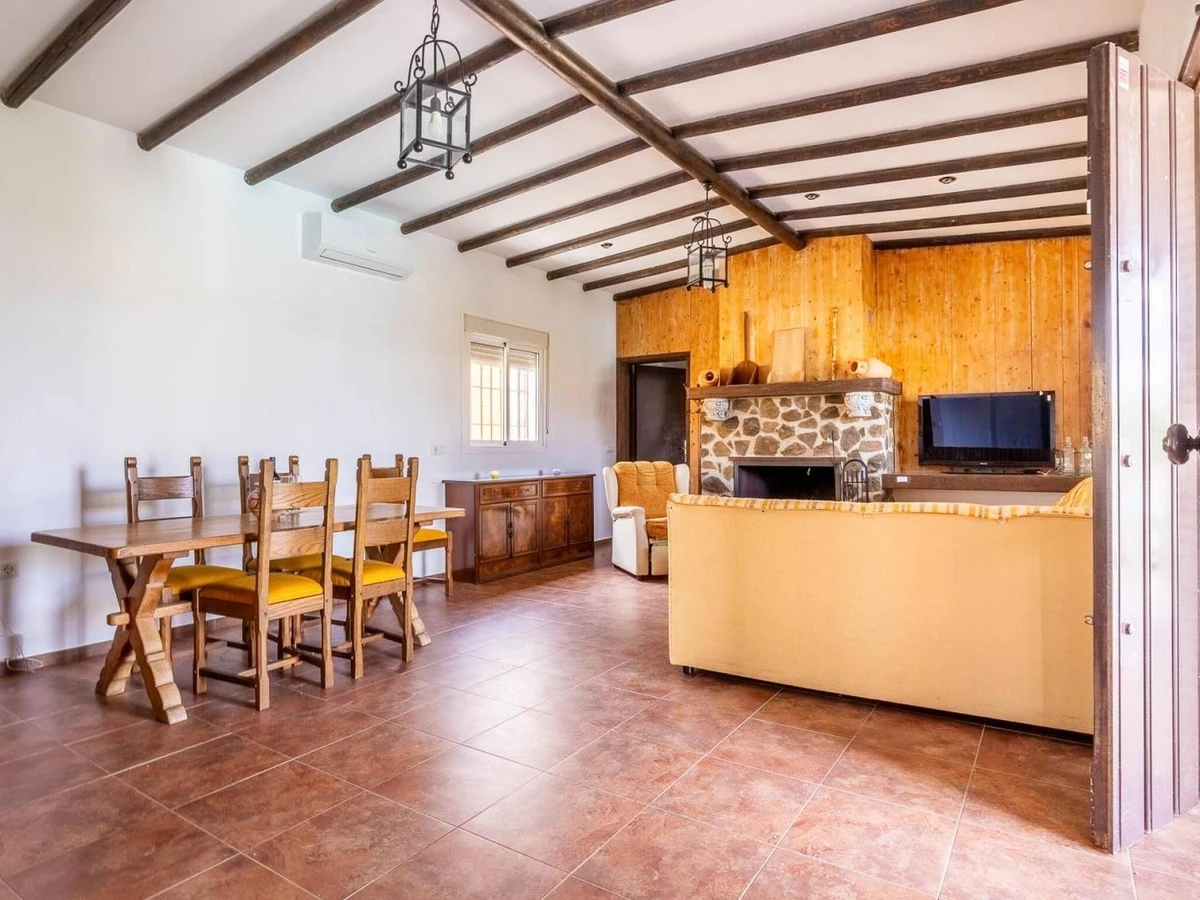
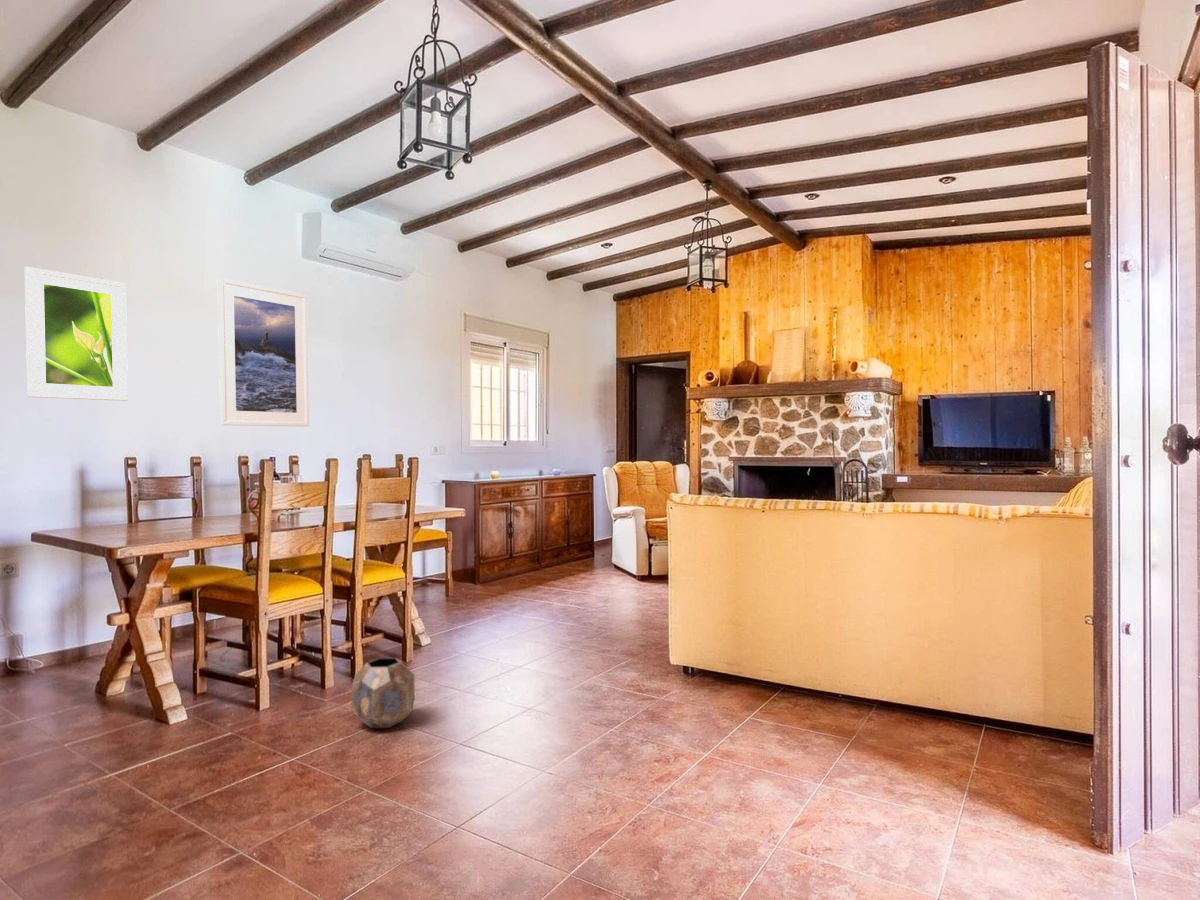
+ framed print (265, 356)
+ planter (384, 692)
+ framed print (79, 337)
